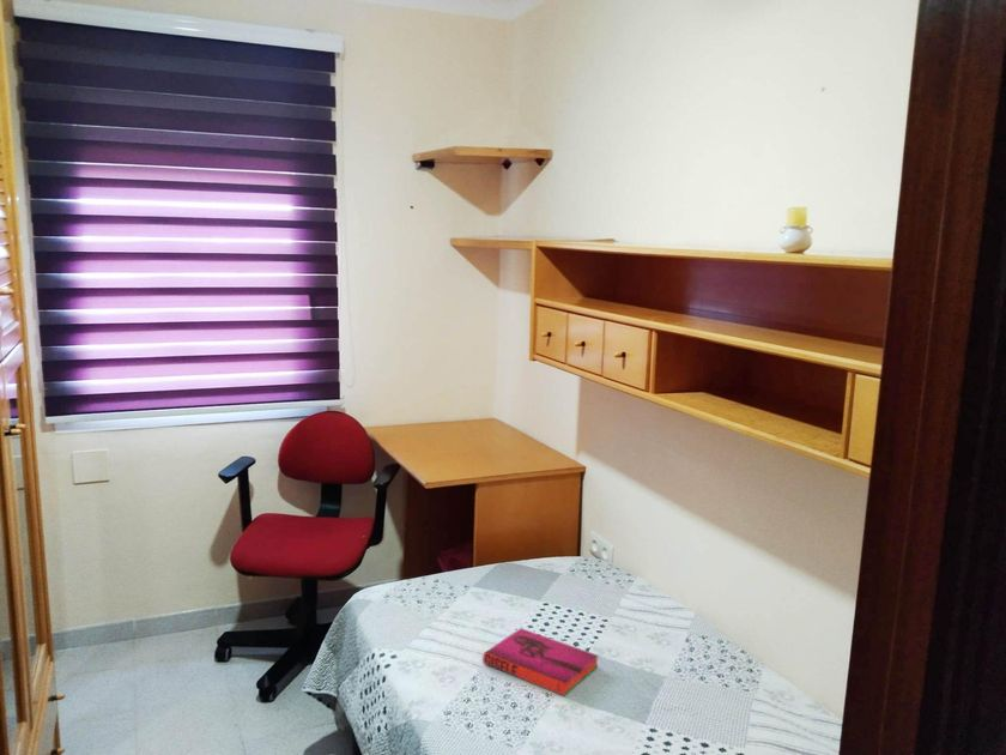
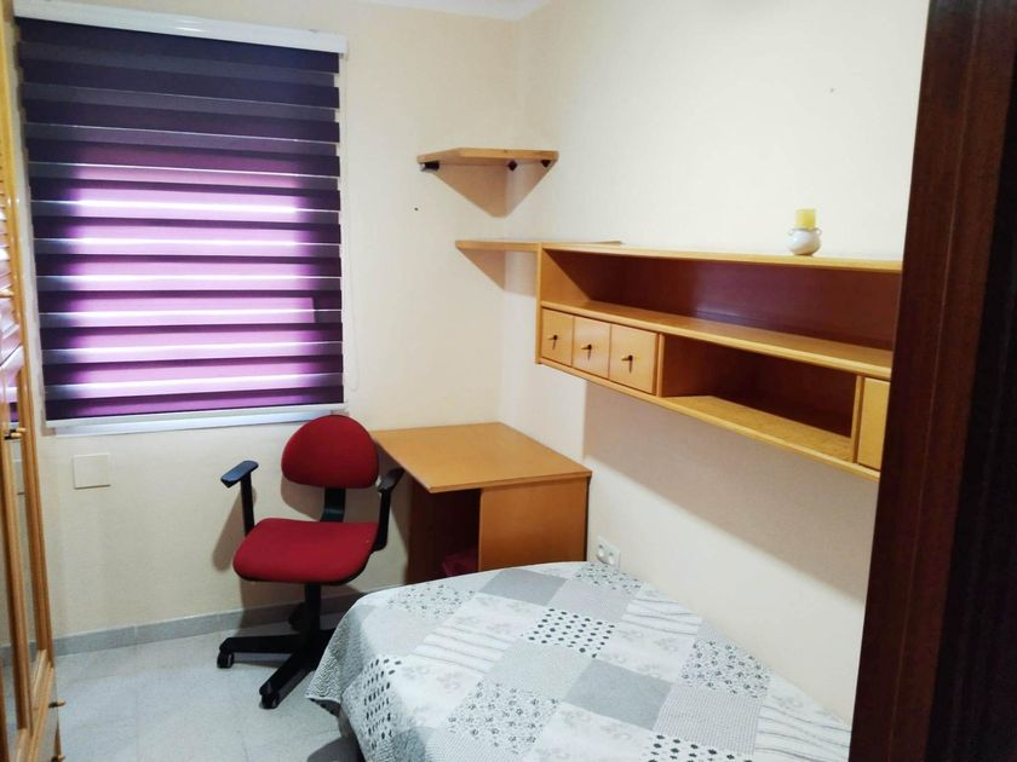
- hardback book (540, 659)
